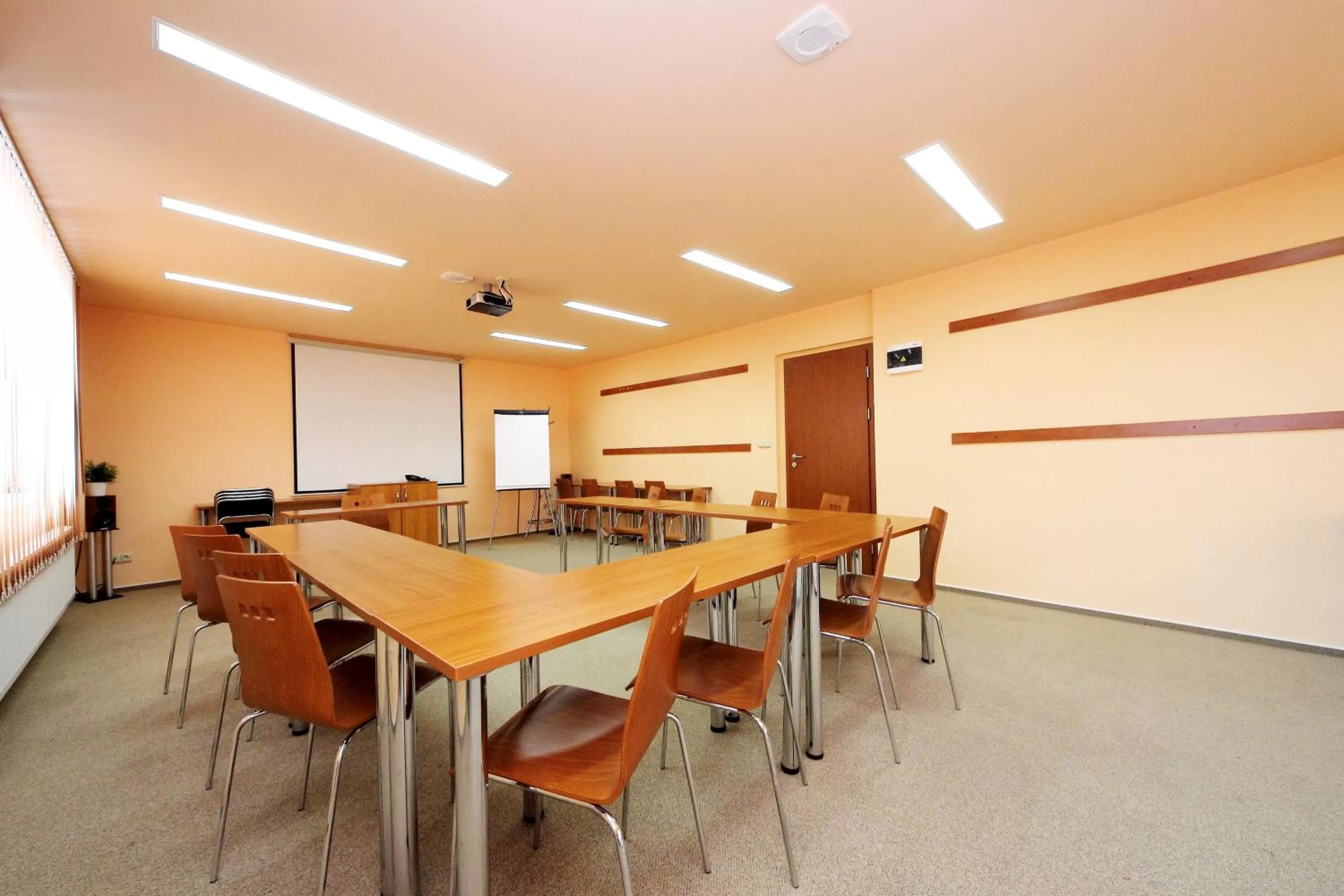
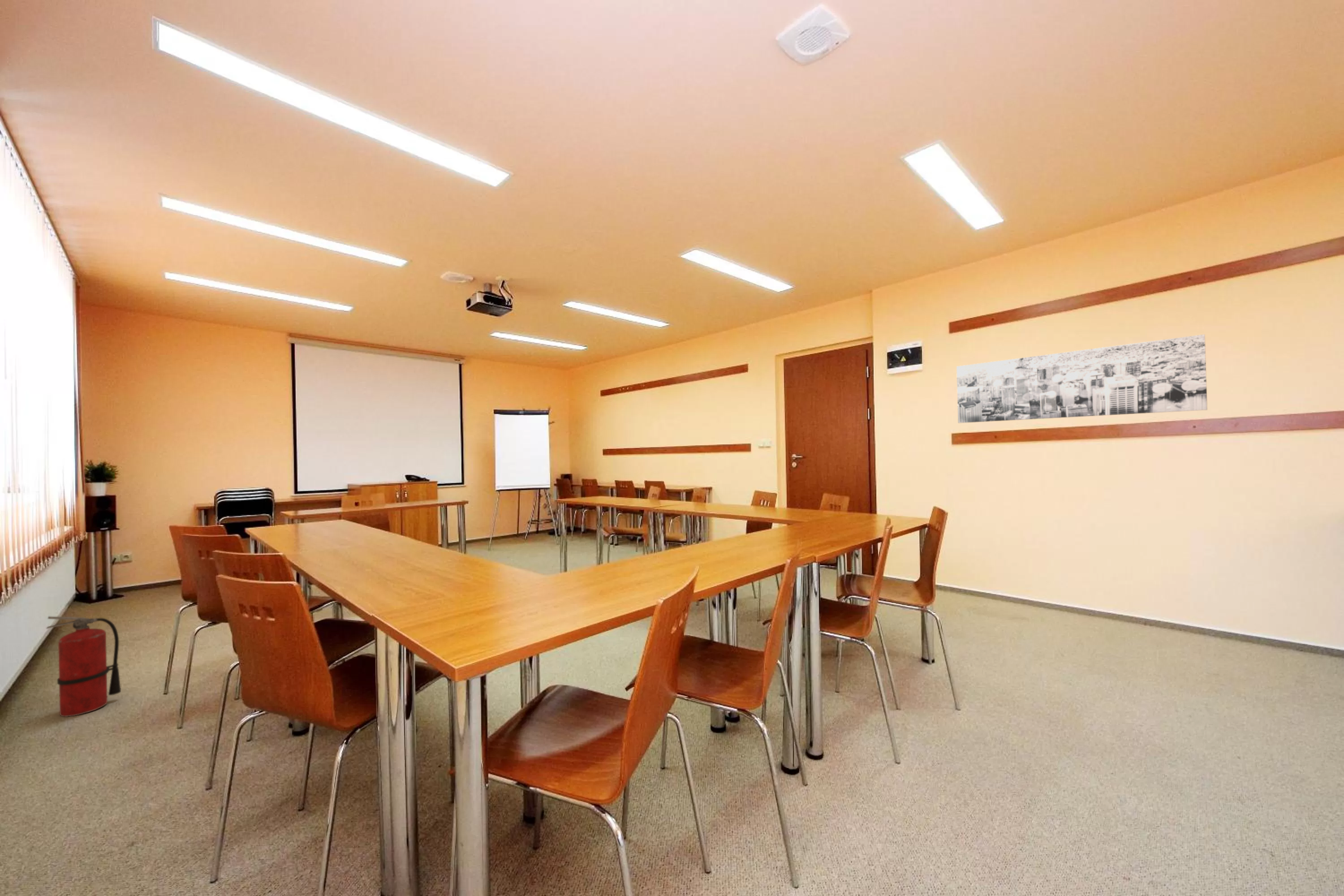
+ fire extinguisher (85, 659)
+ wall art (1064, 385)
